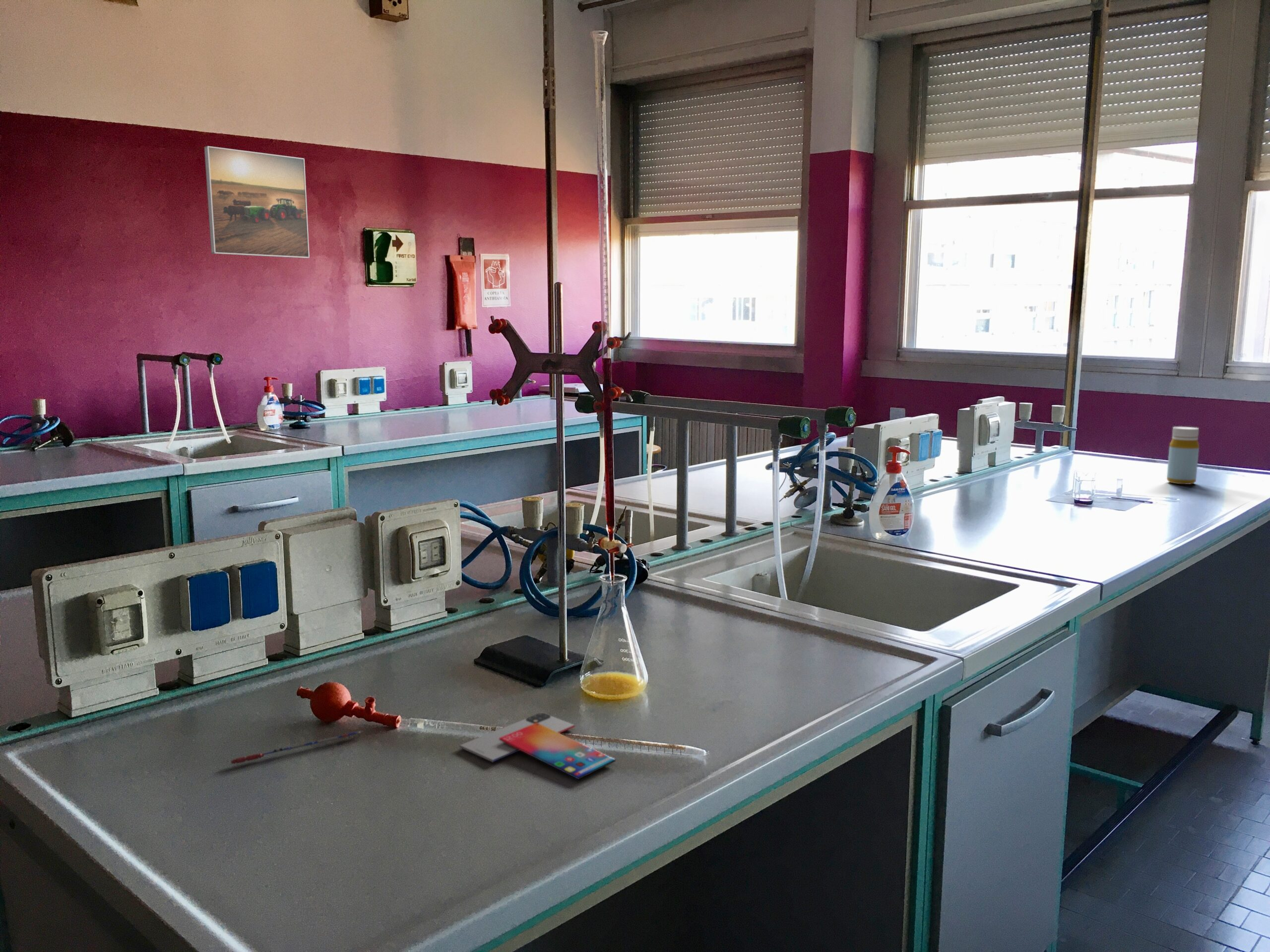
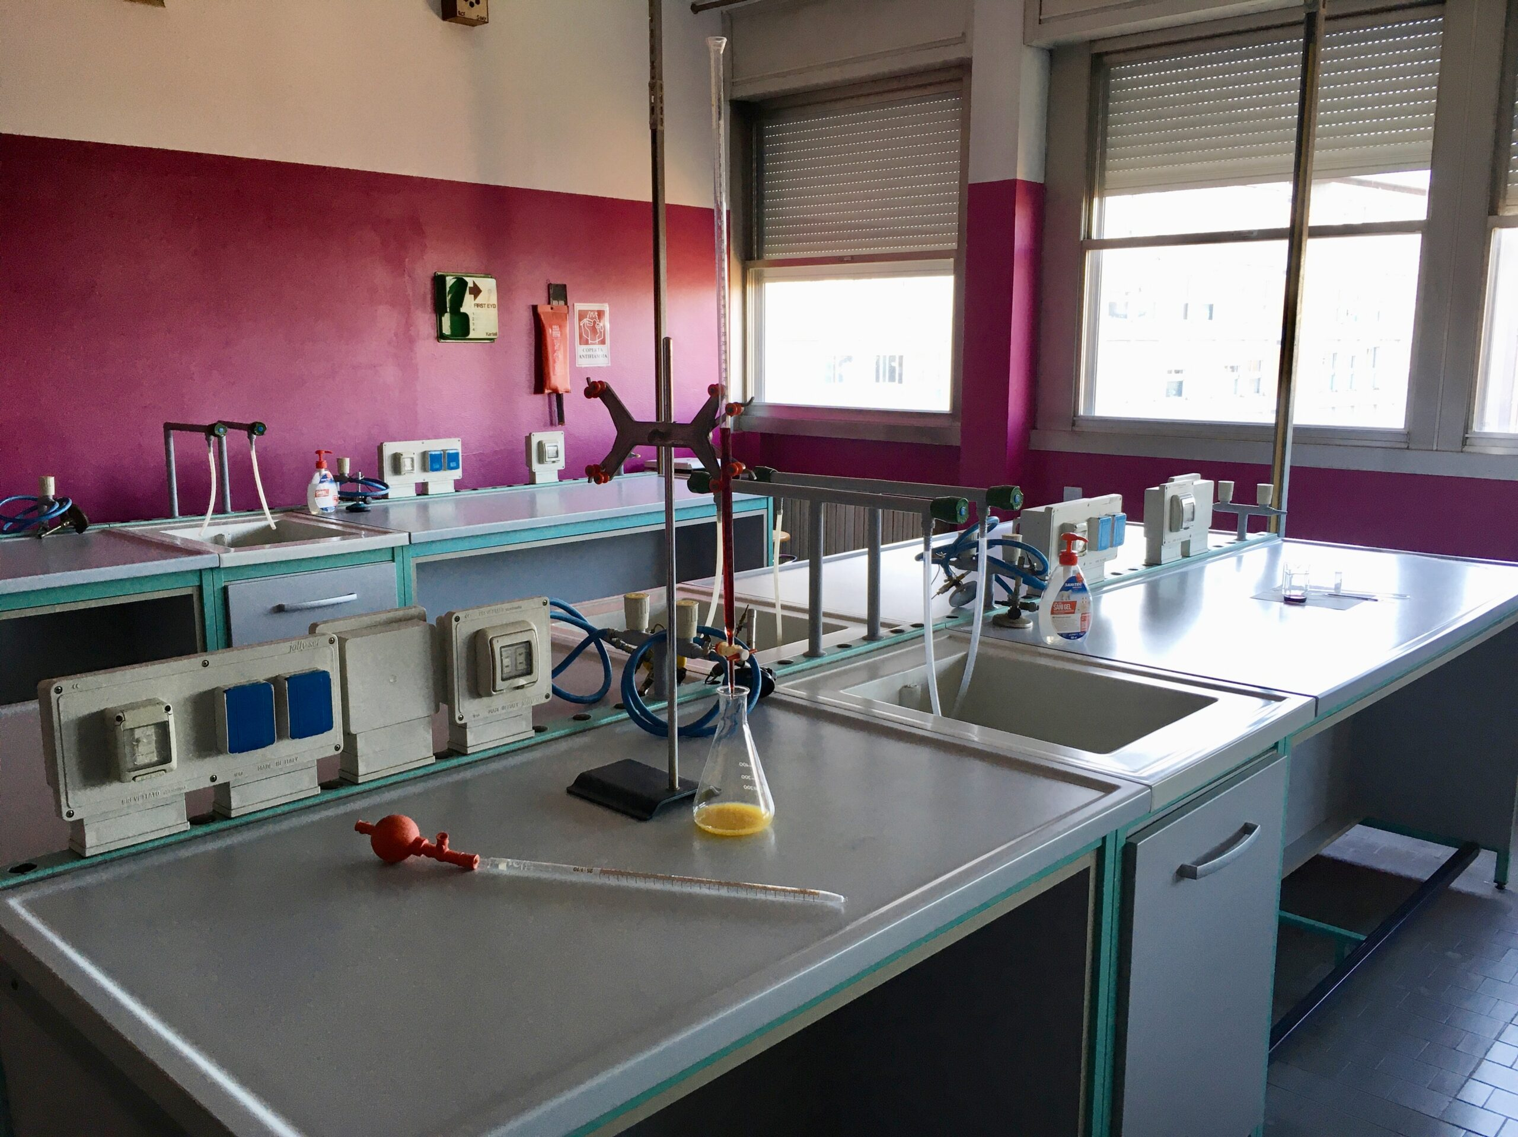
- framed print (259, 204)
- smartphone (547, 746)
- pen (299, 746)
- bottle (1183, 455)
